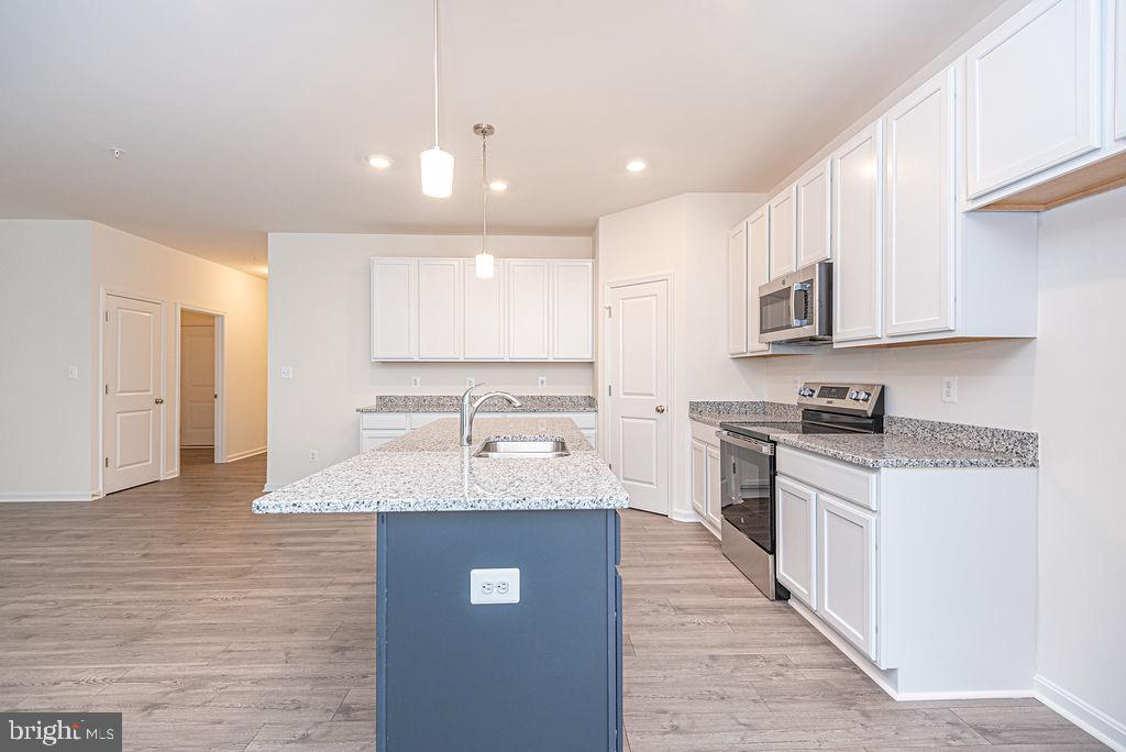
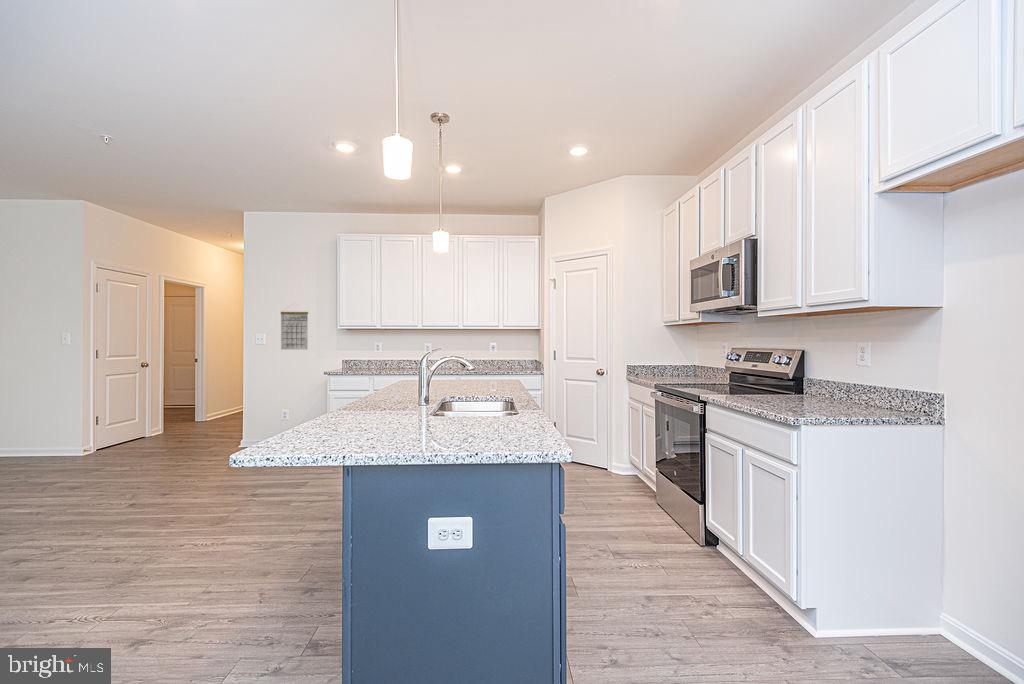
+ calendar (294, 326)
